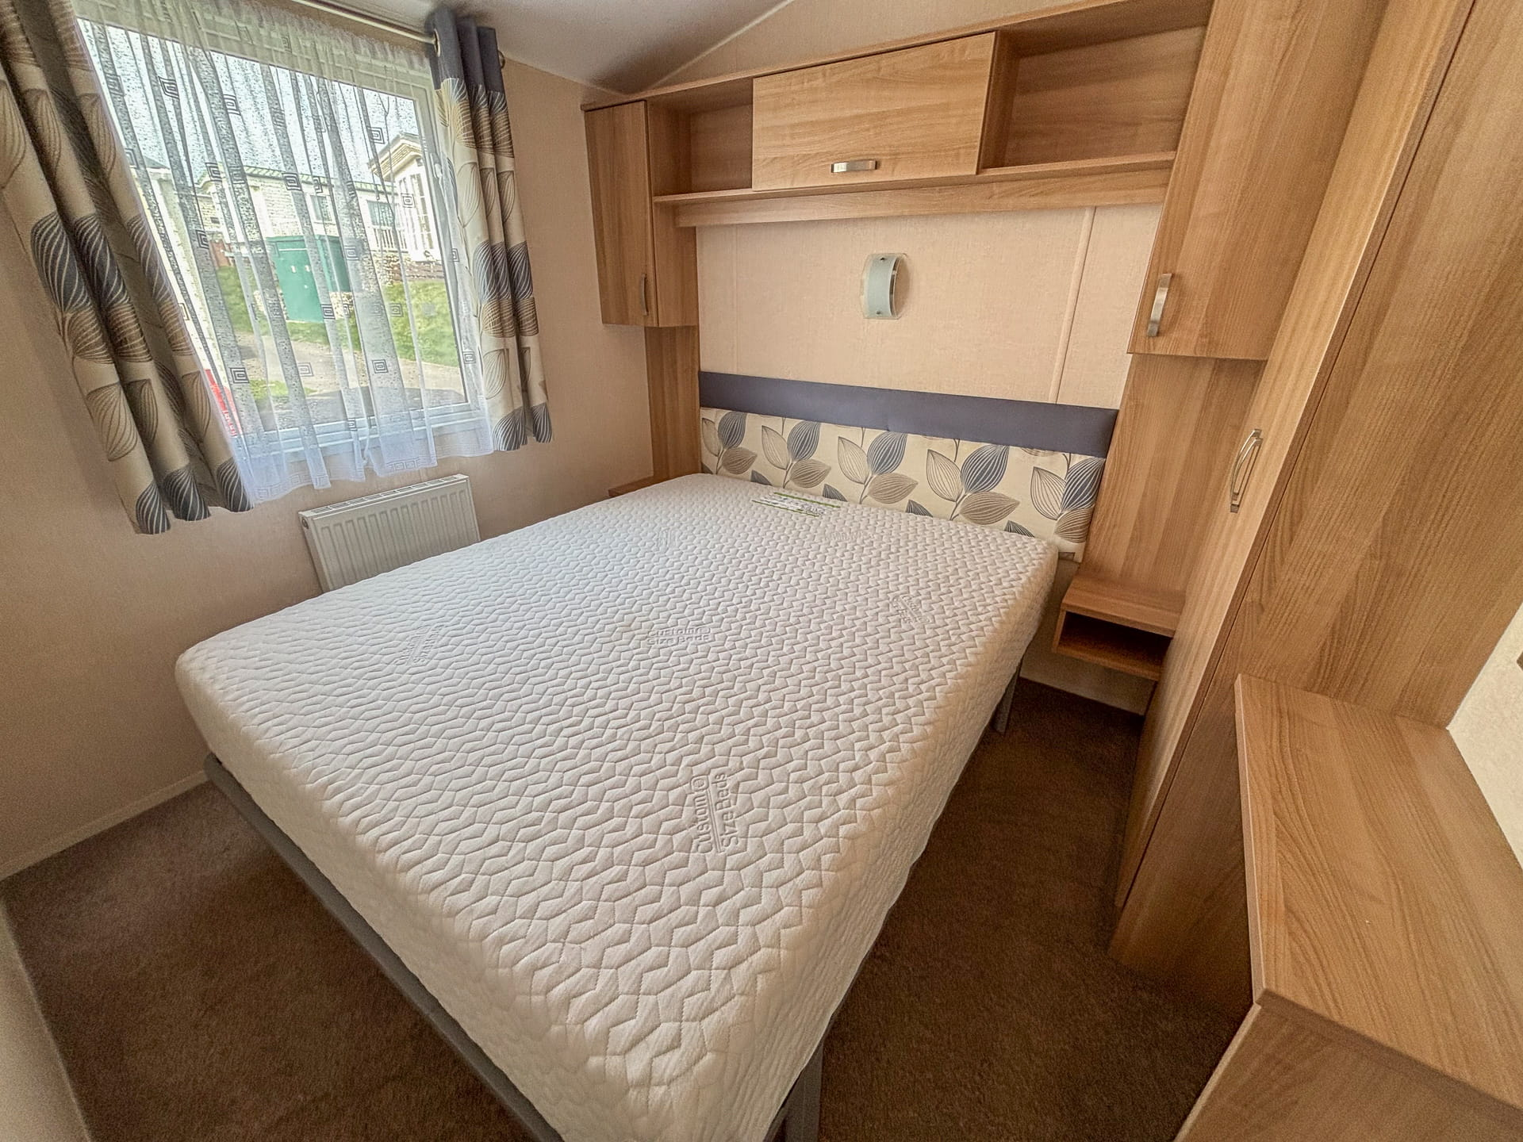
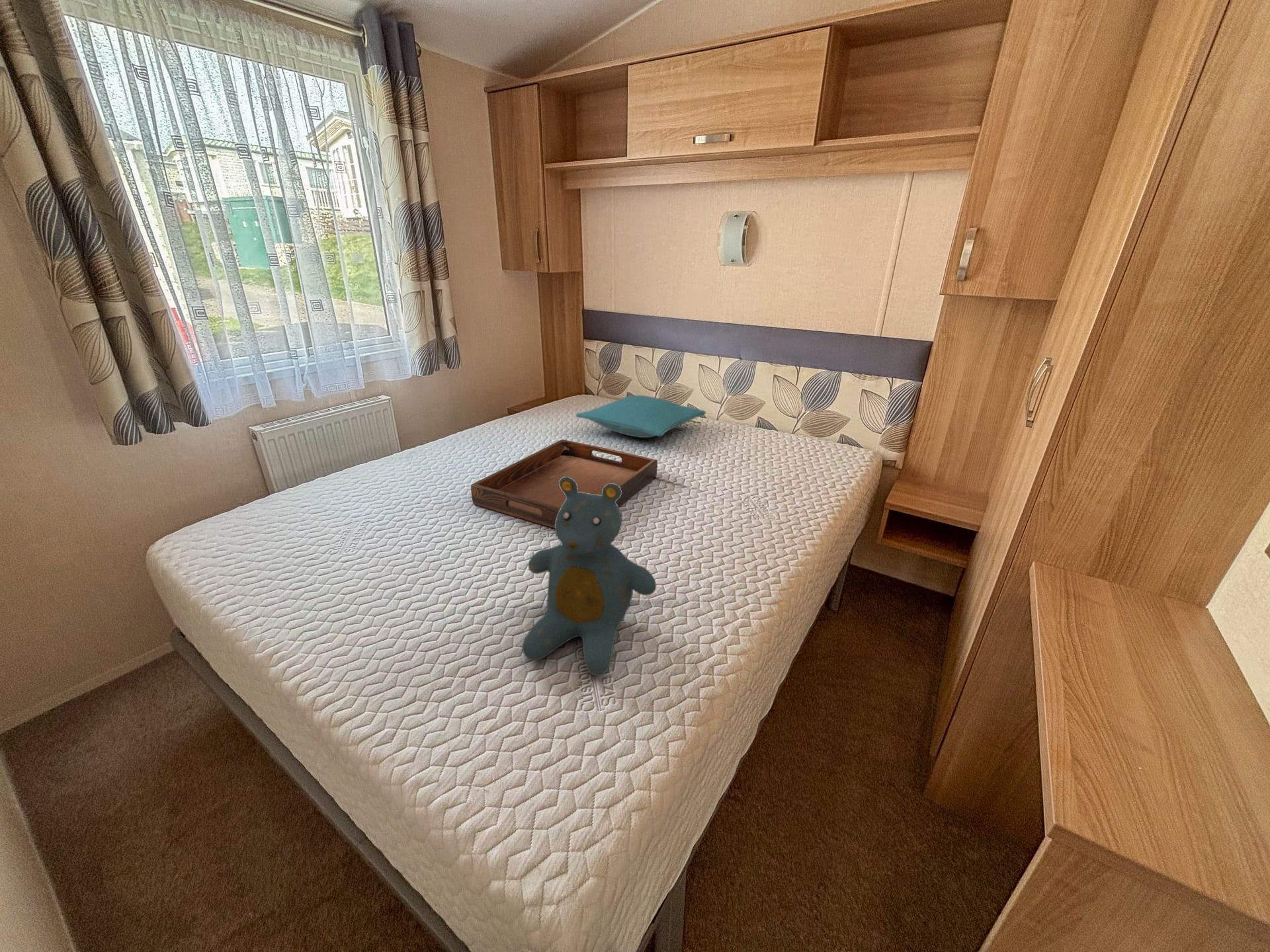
+ pillow (642, 415)
+ serving tray (572, 478)
+ teddy bear (581, 569)
